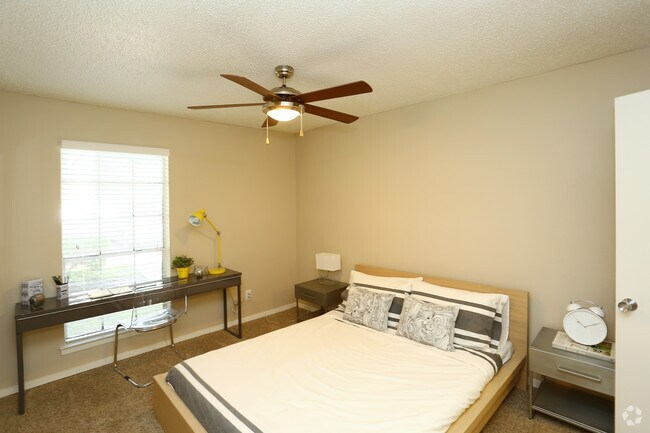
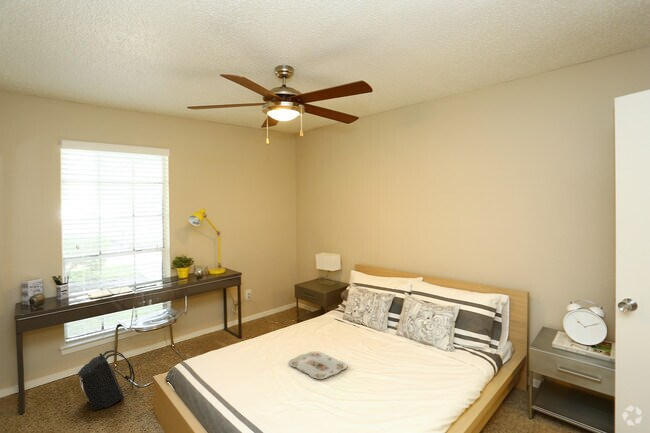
+ serving tray (317, 364)
+ backpack (108, 375)
